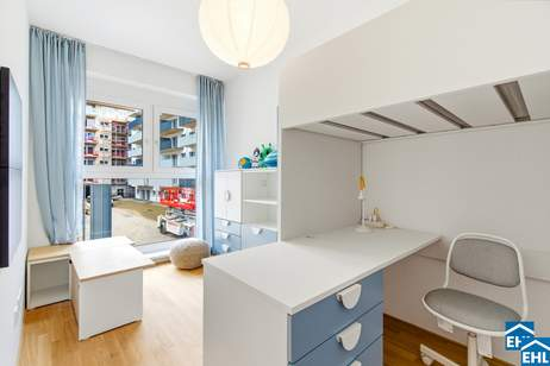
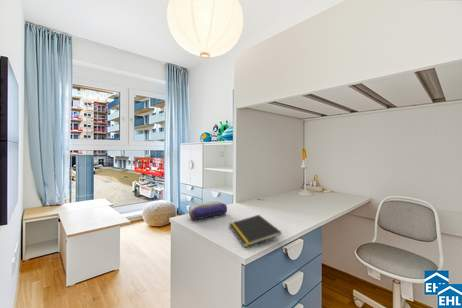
+ pencil case (208, 209)
+ notepad (252, 228)
